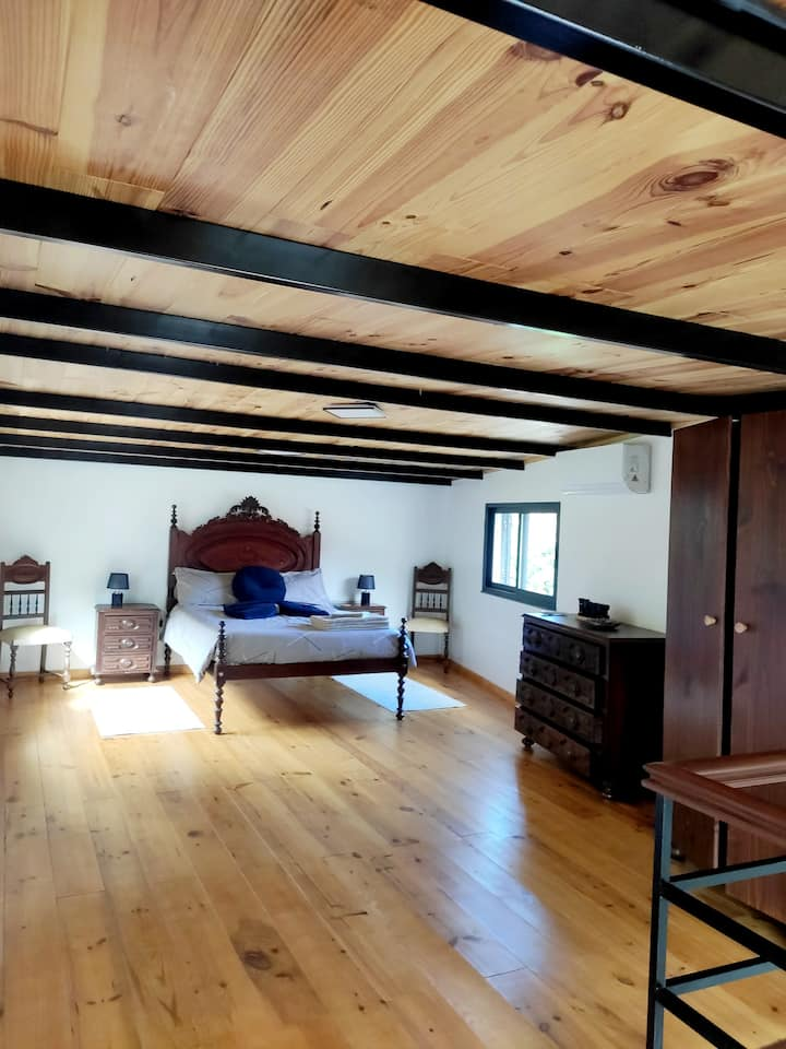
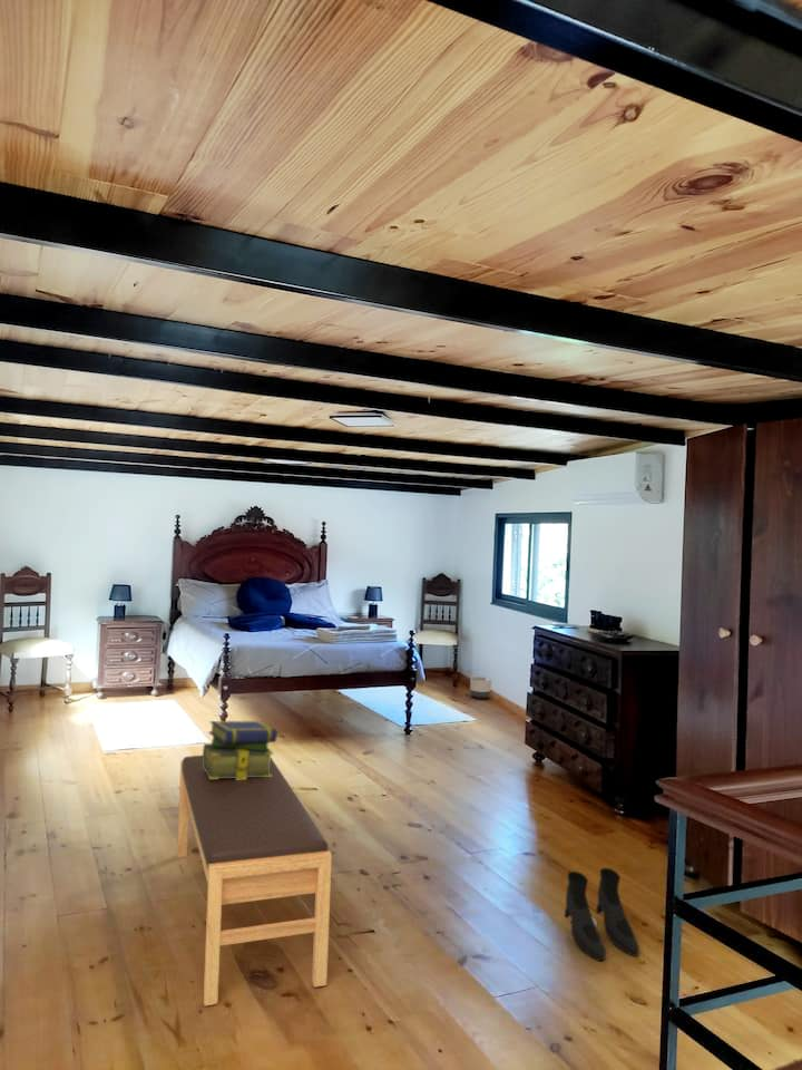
+ bench (242, 850)
+ boots (600, 908)
+ stack of books (239, 747)
+ planter (480, 688)
